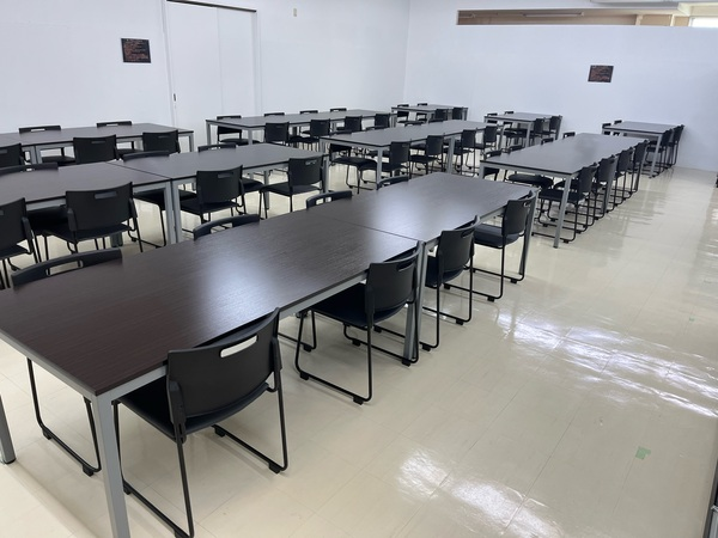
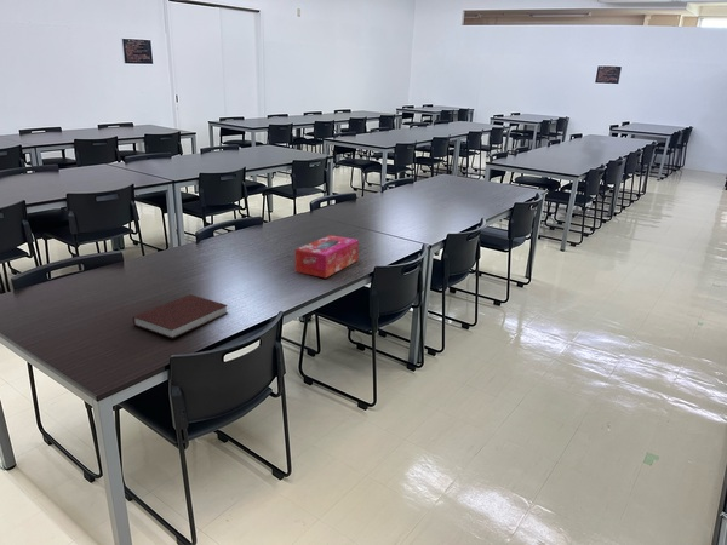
+ notebook (182, 314)
+ tissue box (327, 254)
